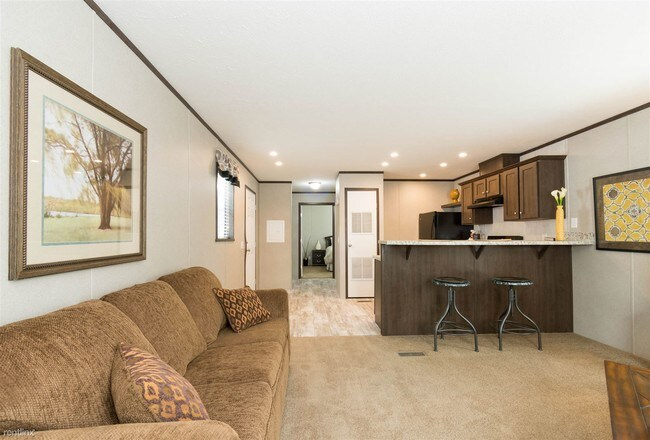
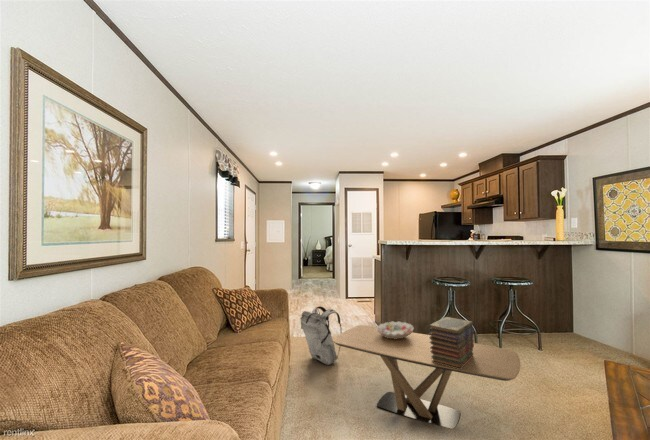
+ backpack (321, 334)
+ coffee table (423, 380)
+ decorative bowl (395, 330)
+ book stack (451, 340)
